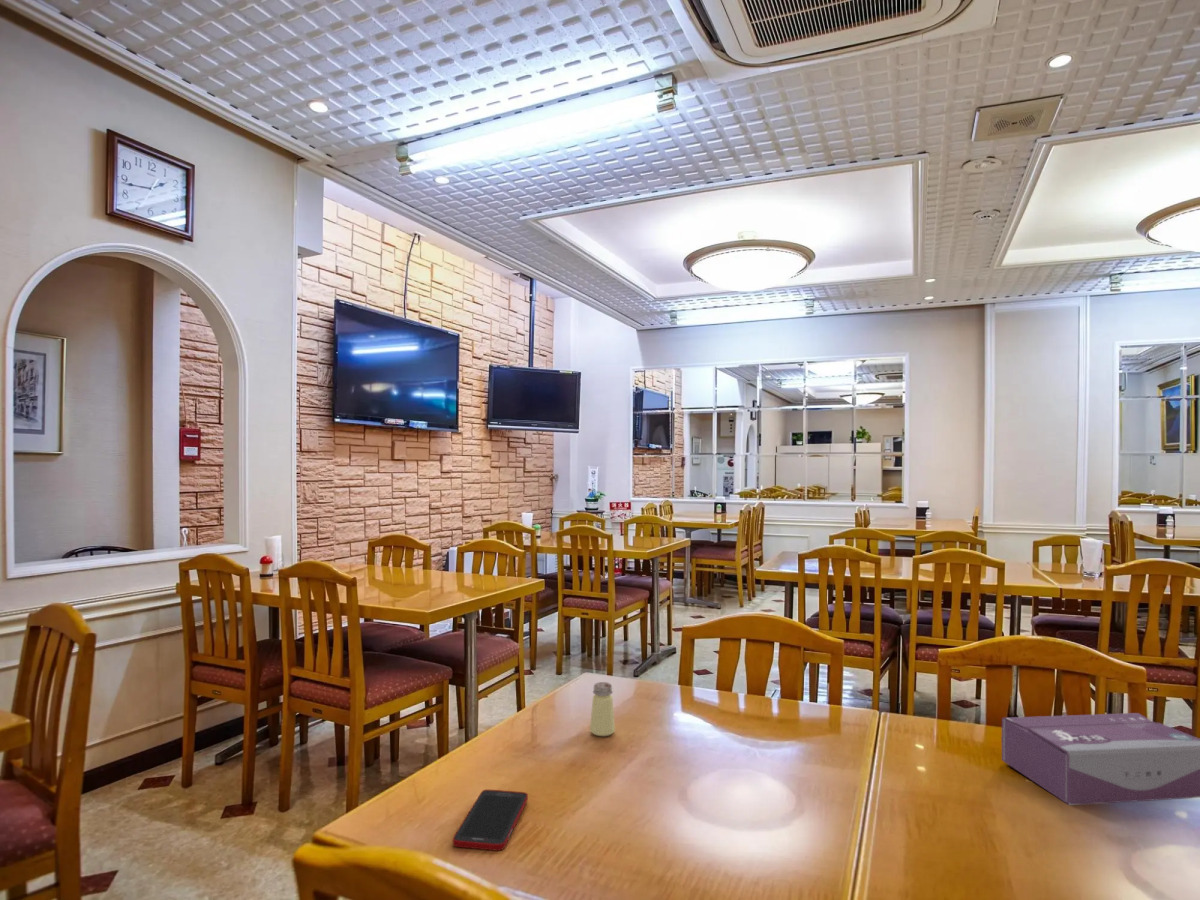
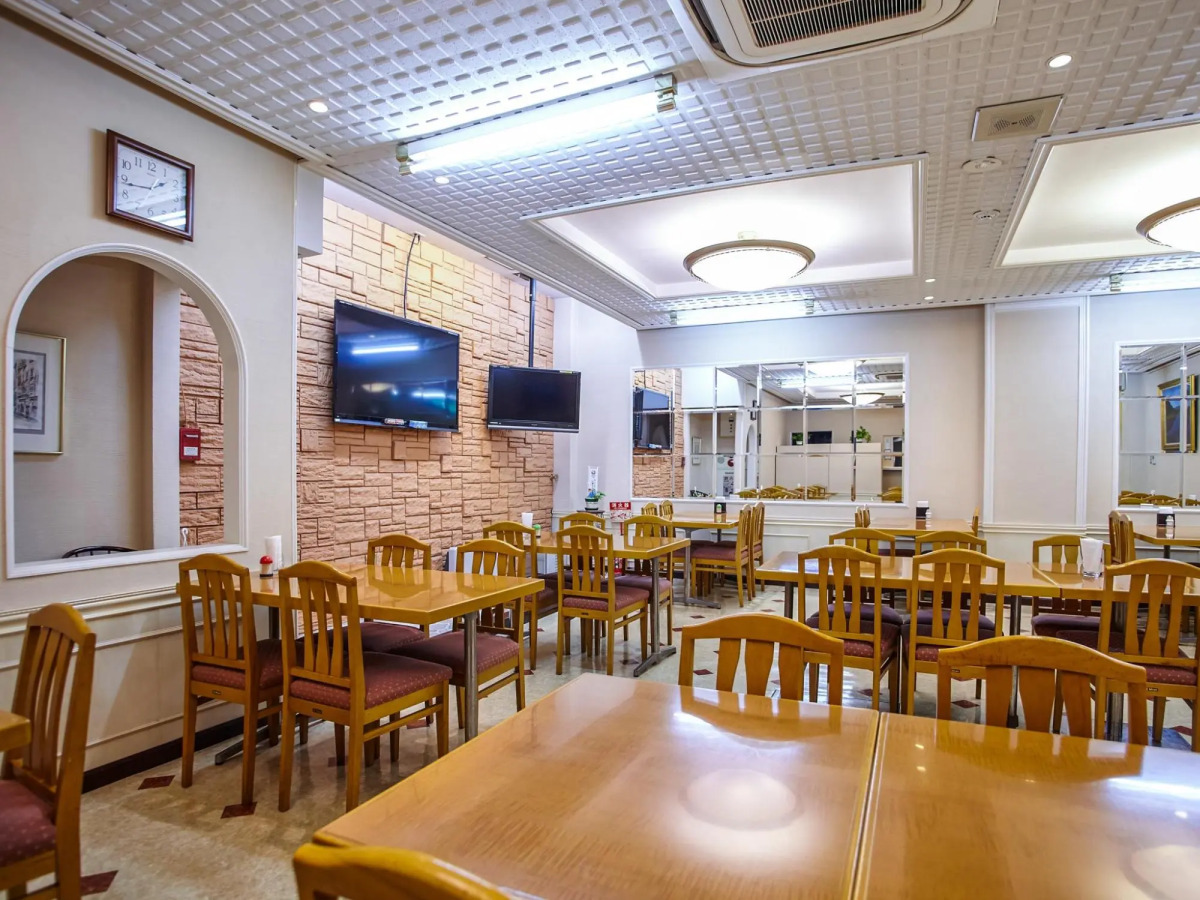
- tissue box (1103, 753)
- cell phone (492, 818)
- saltshaker (602, 707)
